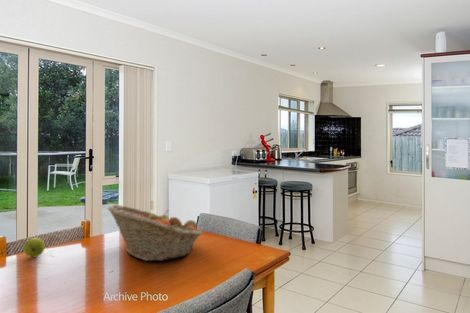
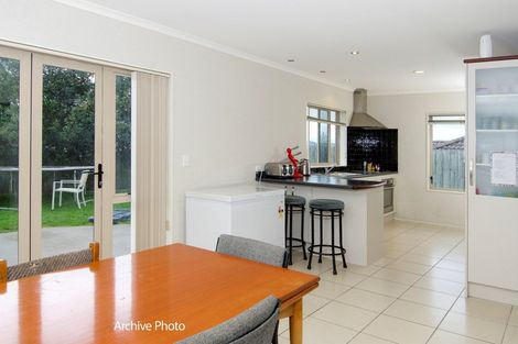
- fruit basket (154, 228)
- apple (34, 247)
